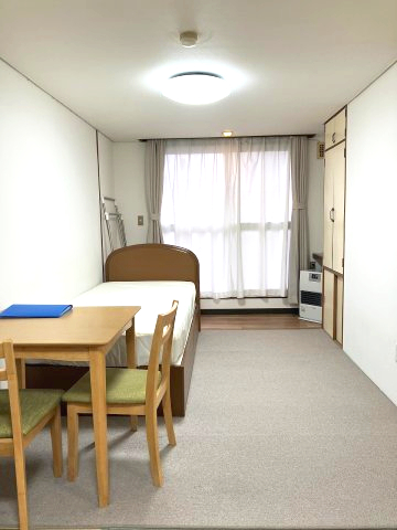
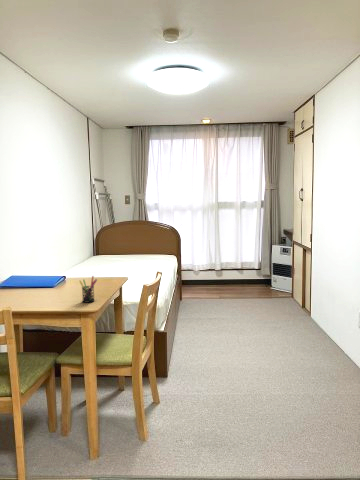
+ pen holder (88, 288)
